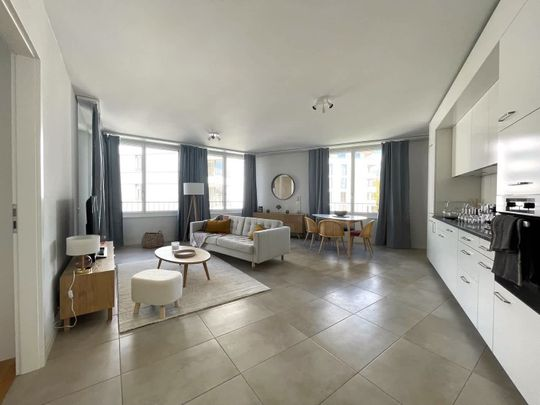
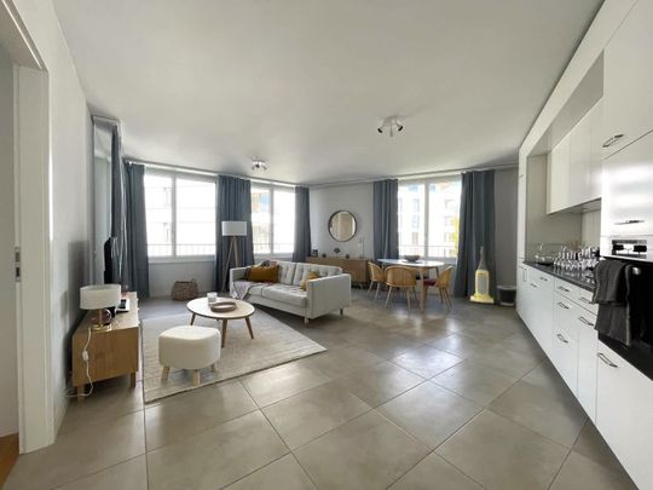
+ wastebasket (507, 295)
+ vacuum cleaner (481, 273)
